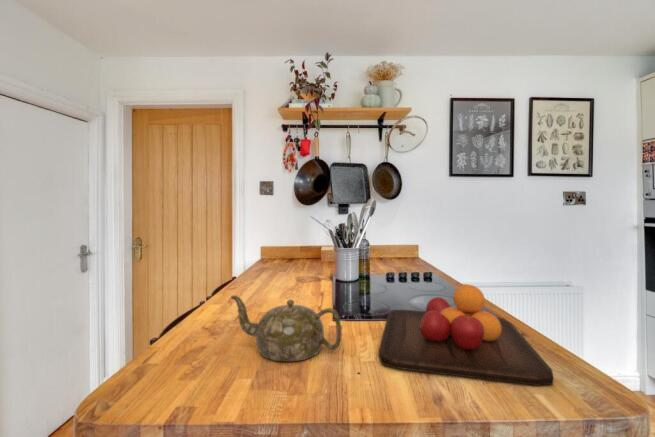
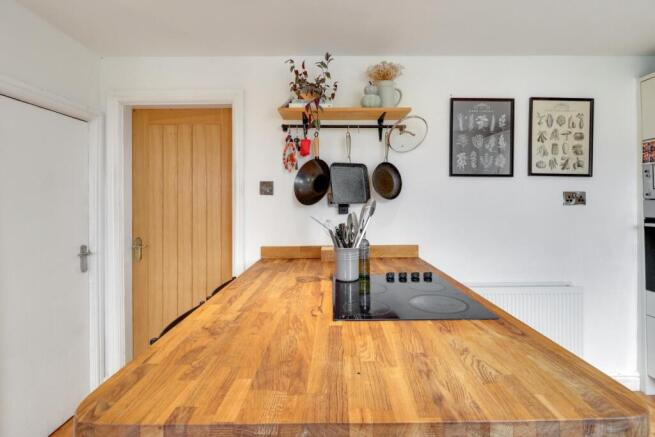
- teapot (284, 323)
- chopping board (452, 313)
